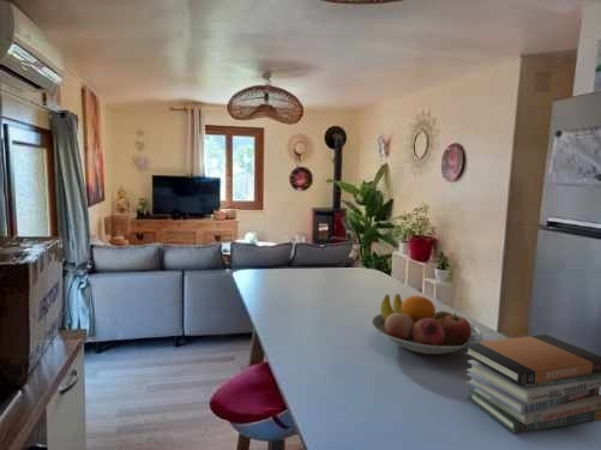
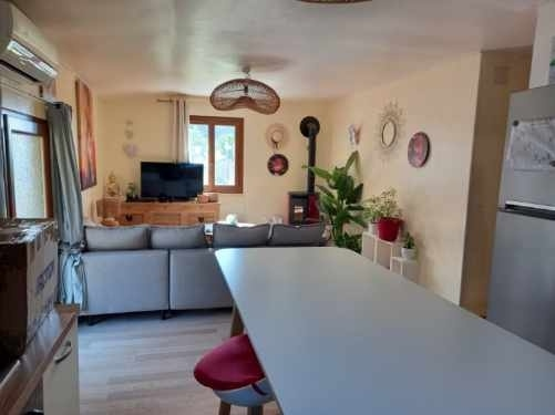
- book stack (533, 379)
- fruit bowl (425, 322)
